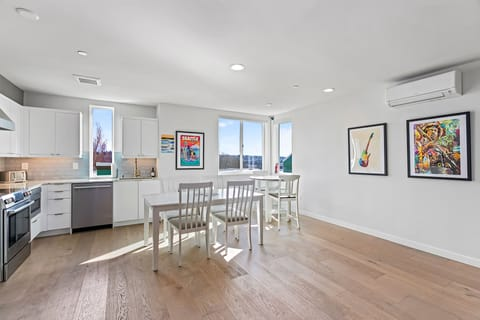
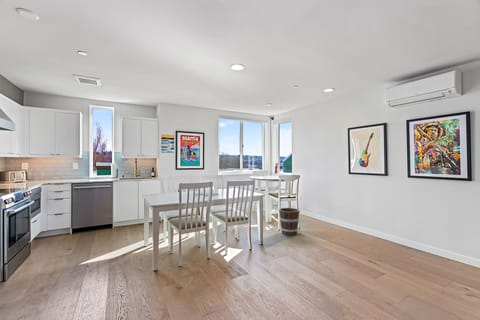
+ bucket (289, 221)
